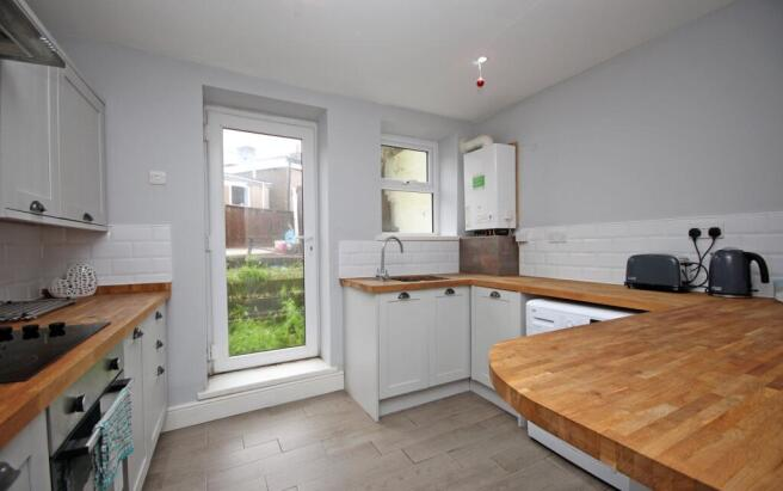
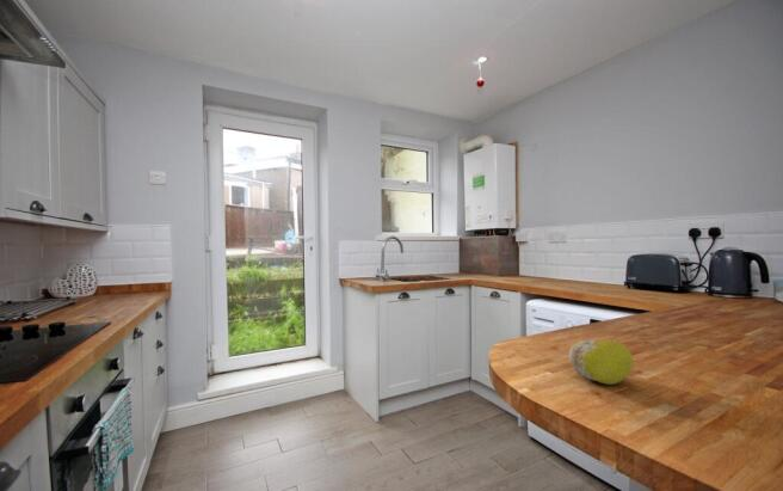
+ fruit (599, 357)
